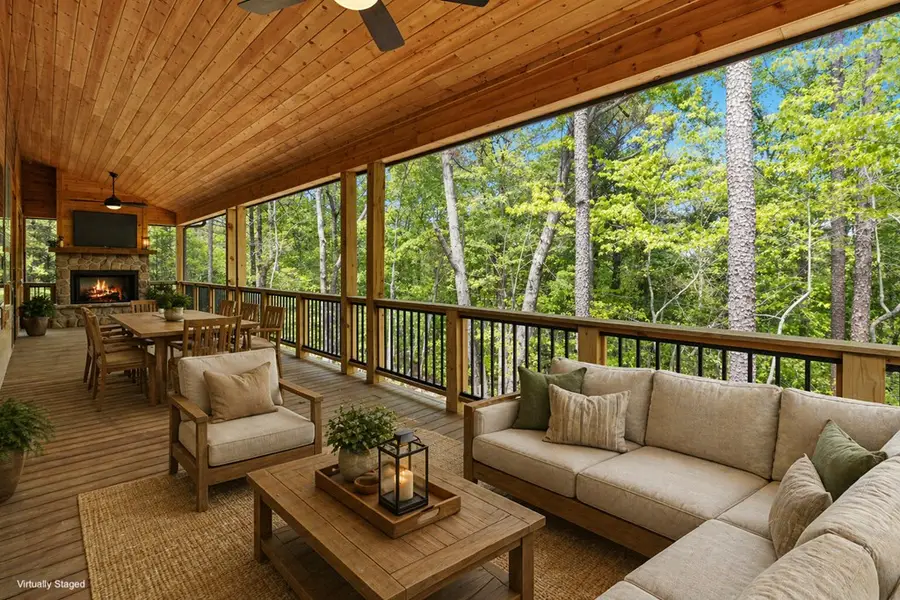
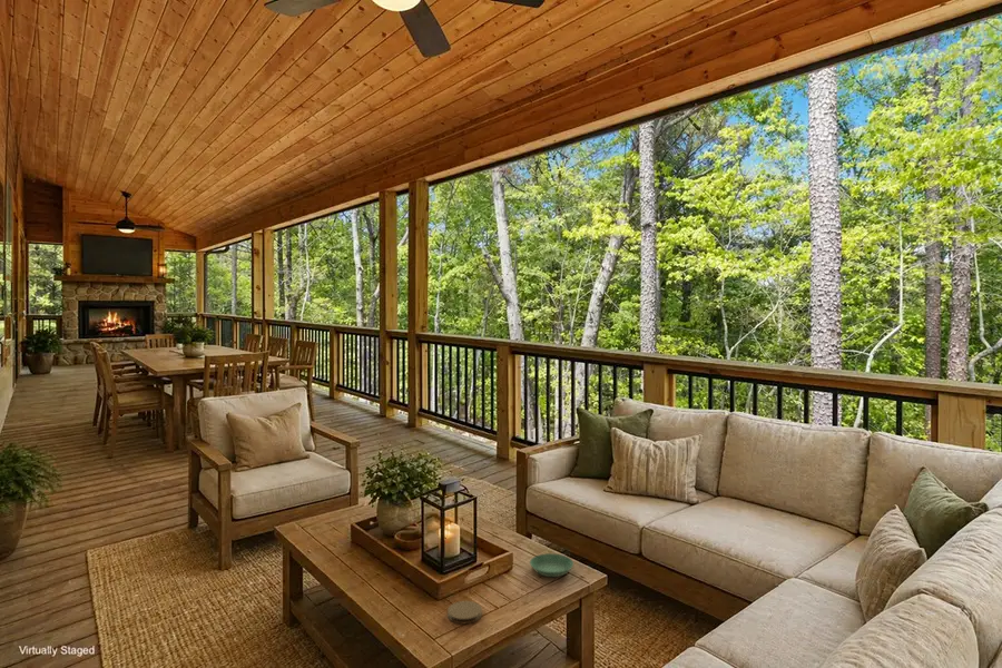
+ saucer (551, 566)
+ coaster (464, 611)
